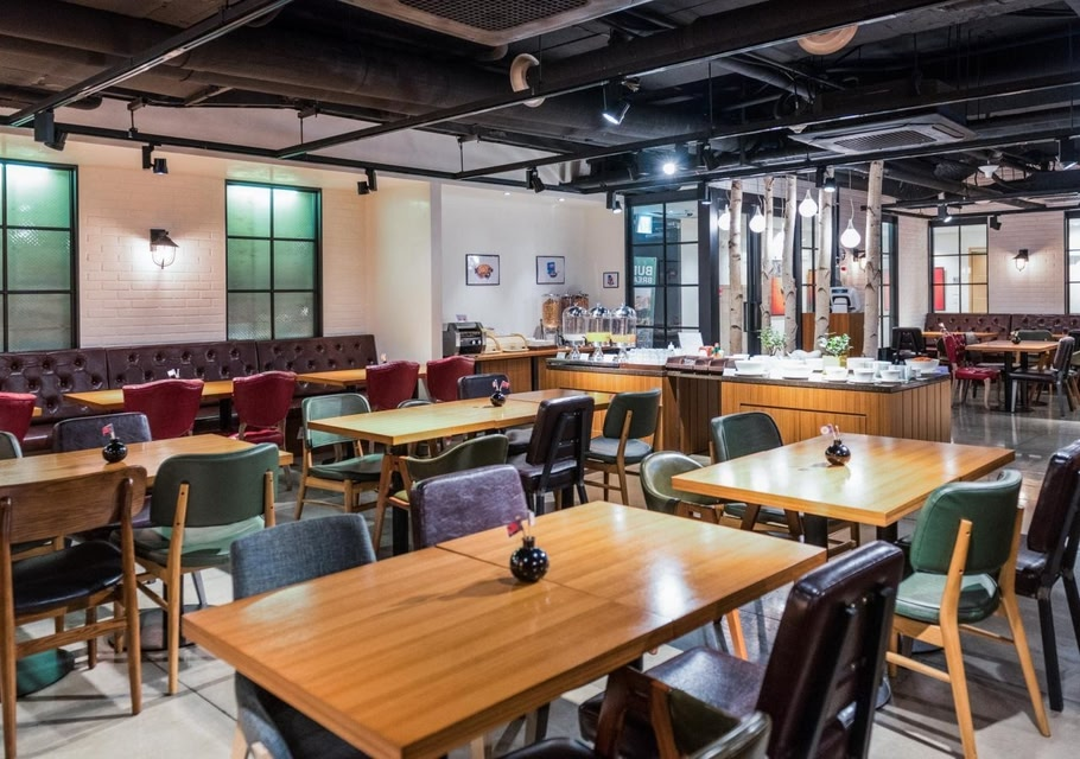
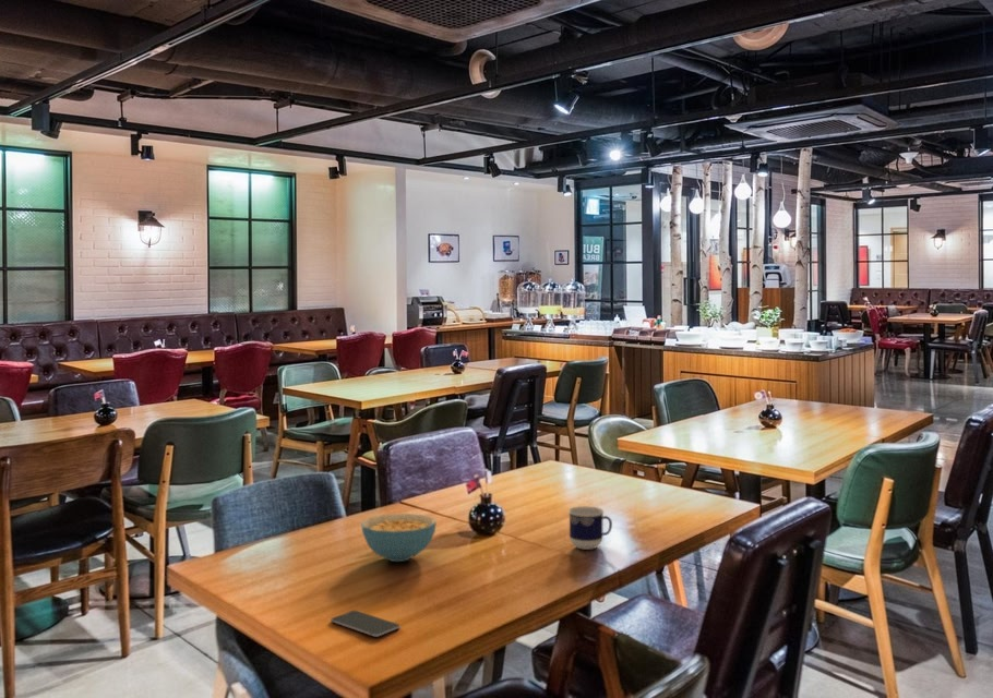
+ cup (590, 529)
+ smartphone (364, 623)
+ cereal bowl (398, 540)
